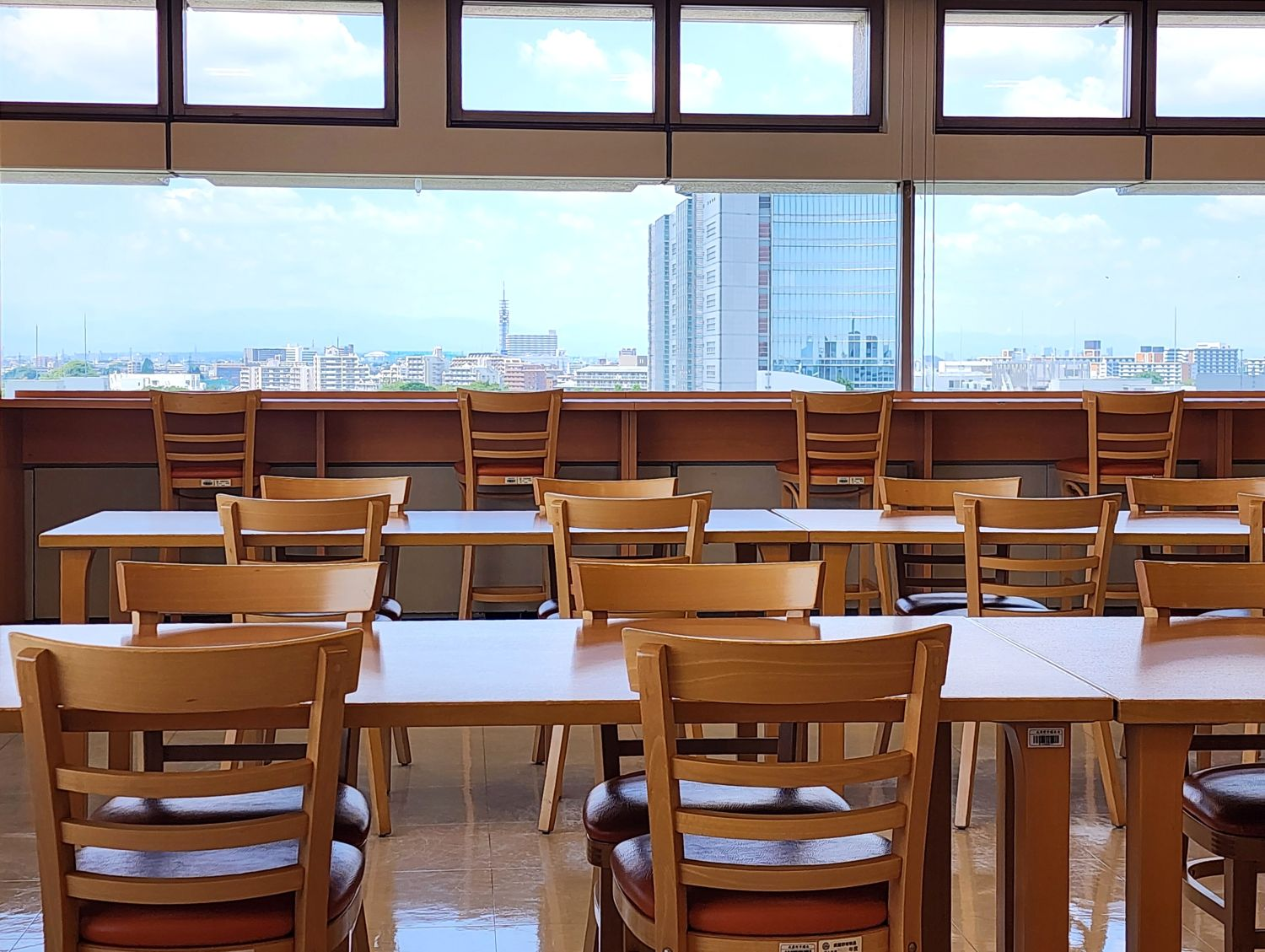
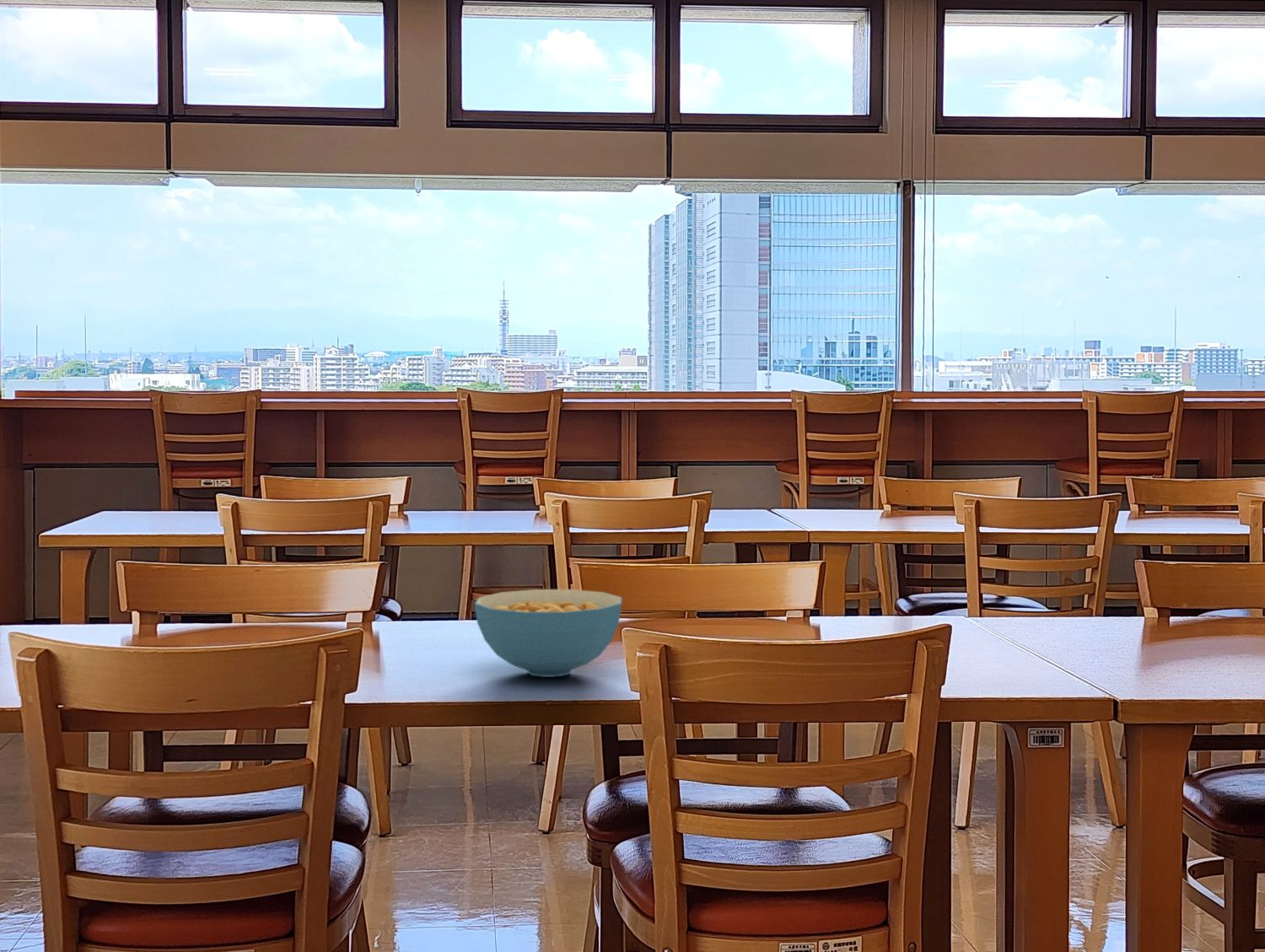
+ cereal bowl (549, 636)
